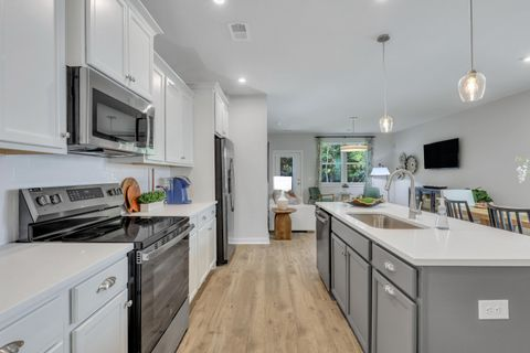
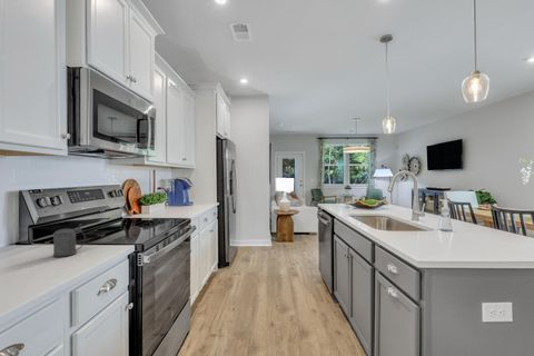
+ beer stein (69, 239)
